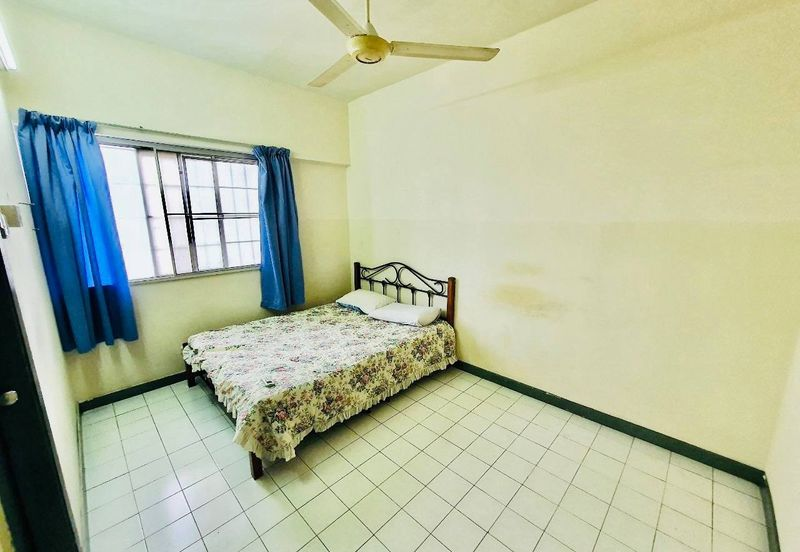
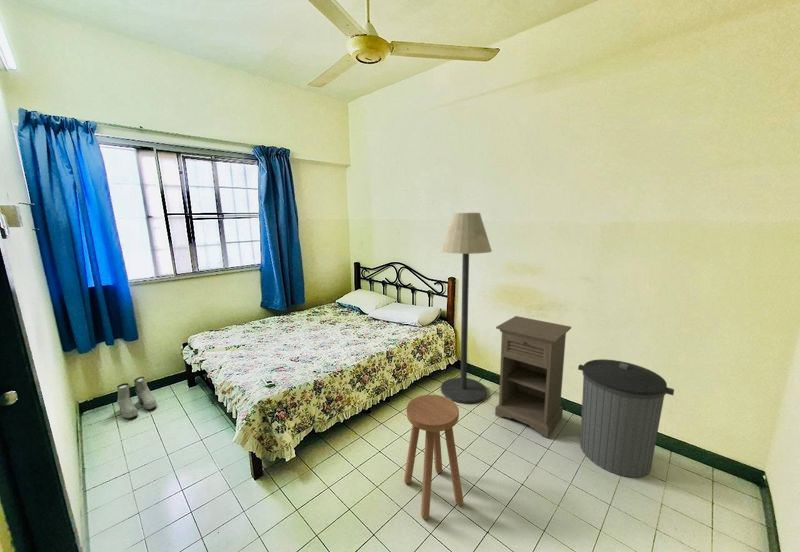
+ boots (137, 395)
+ floor lamp (464, 306)
+ stool (432, 451)
+ nightstand (530, 372)
+ trash can (618, 410)
